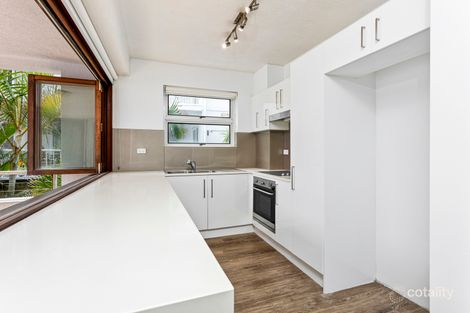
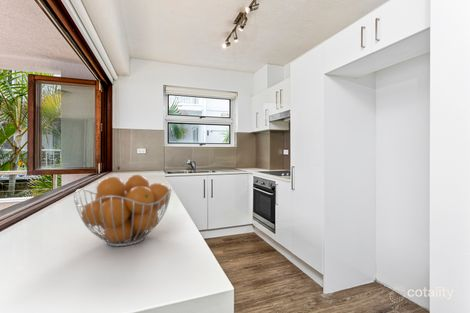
+ fruit basket (126, 207)
